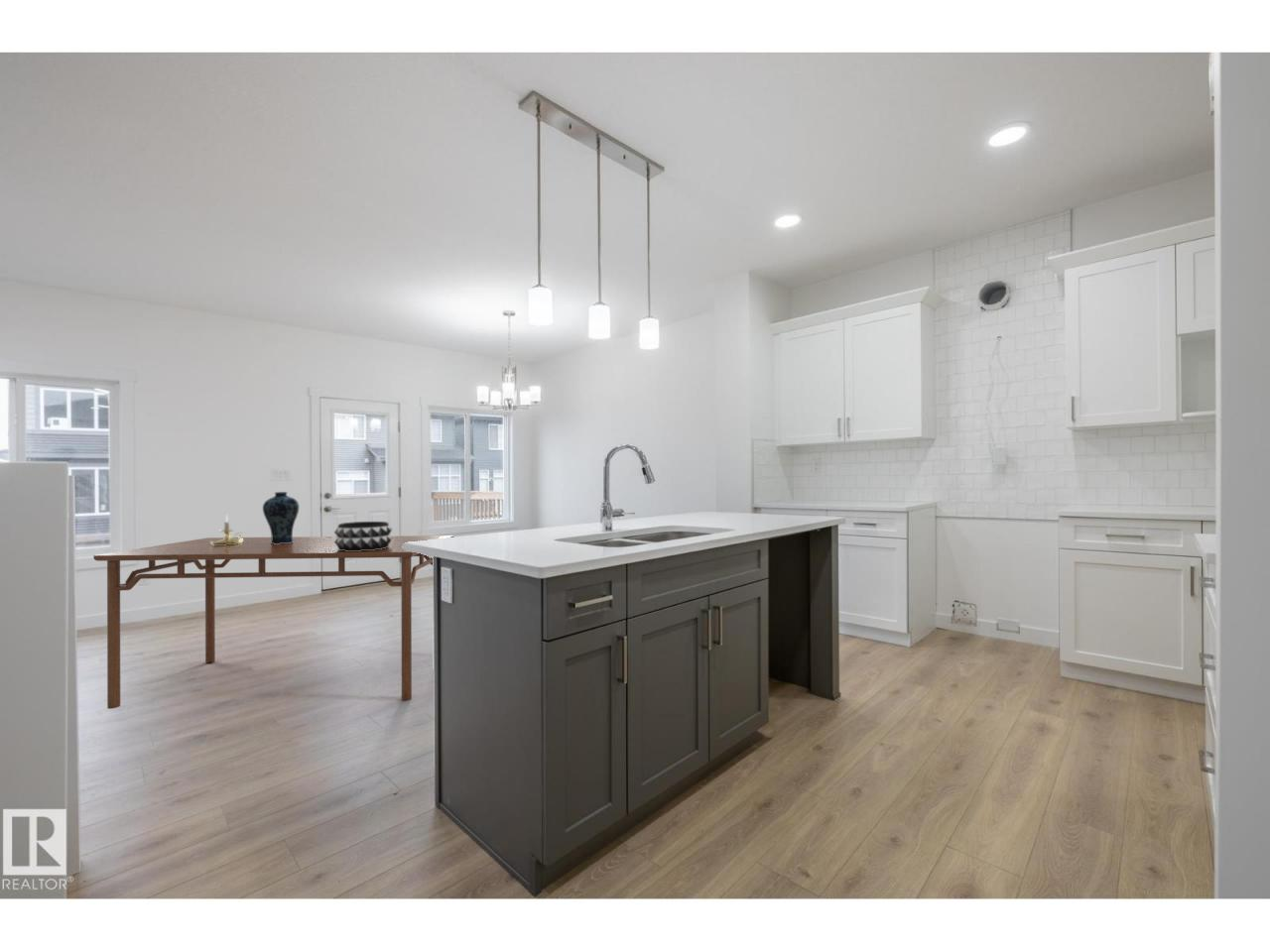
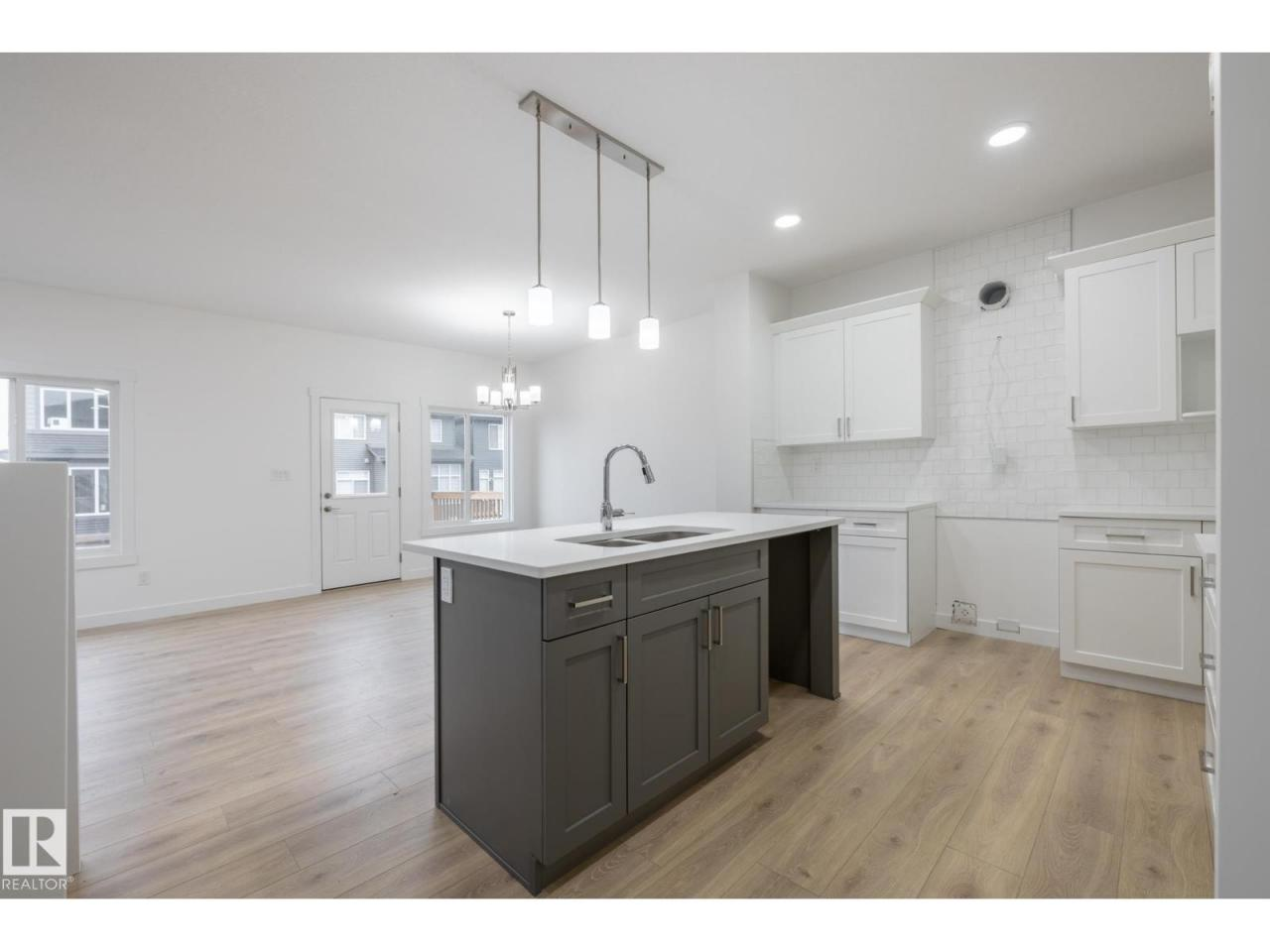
- candle holder (228, 528)
- vase (281, 517)
- dining table (295, 576)
- decorative bowl (363, 535)
